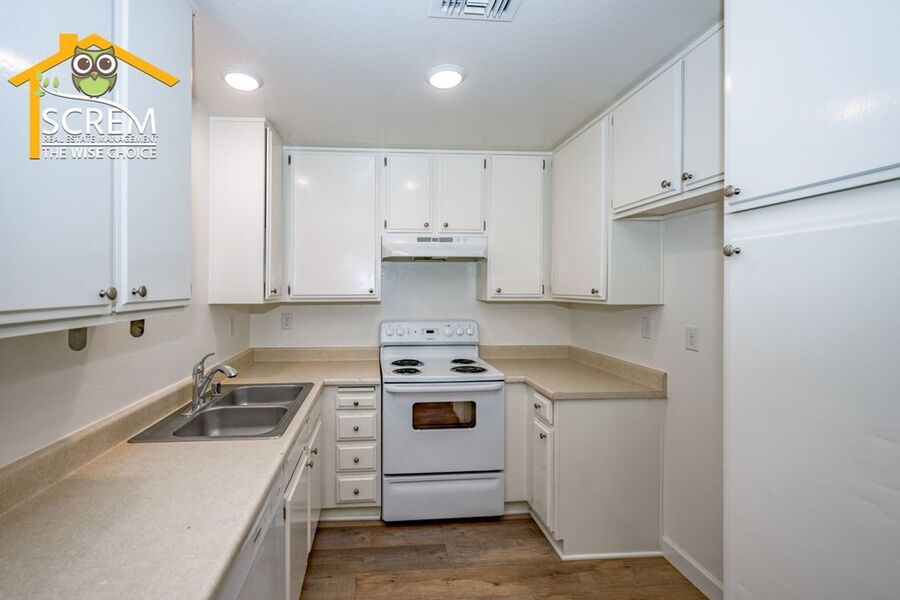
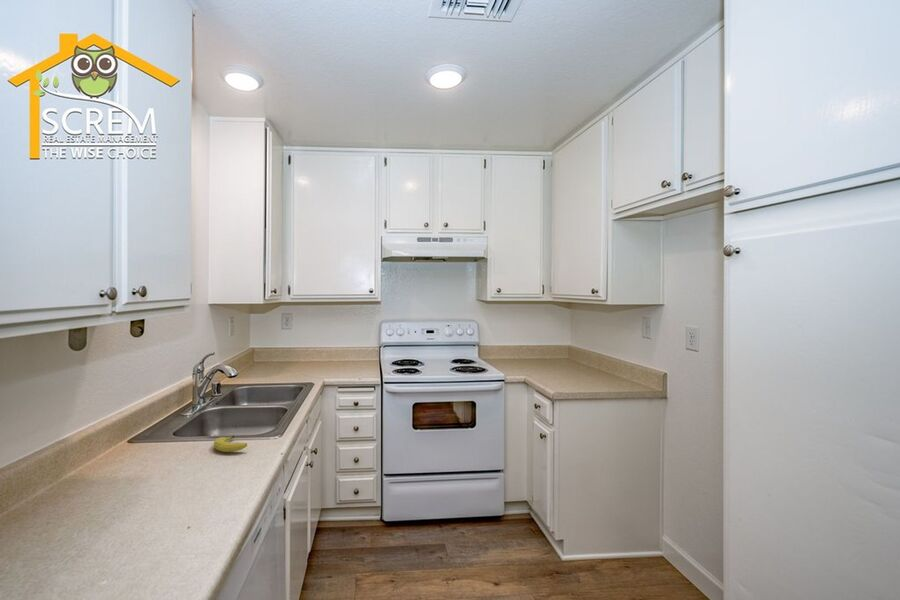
+ fruit (231, 443)
